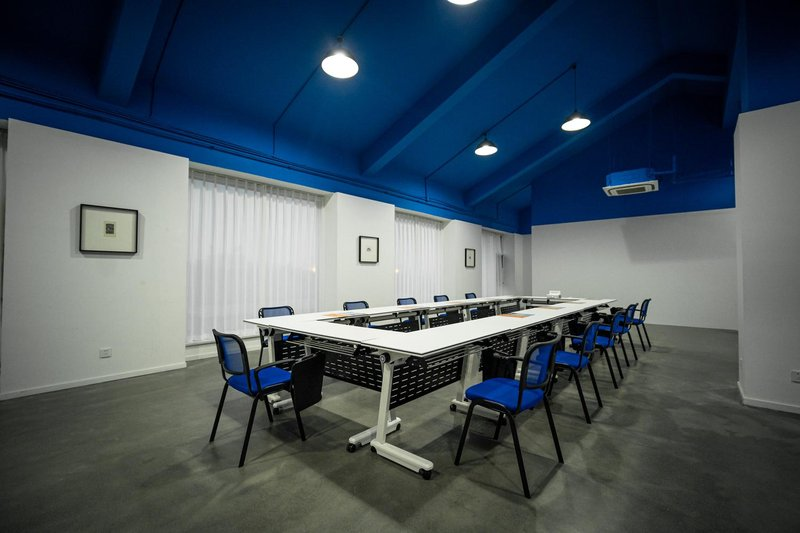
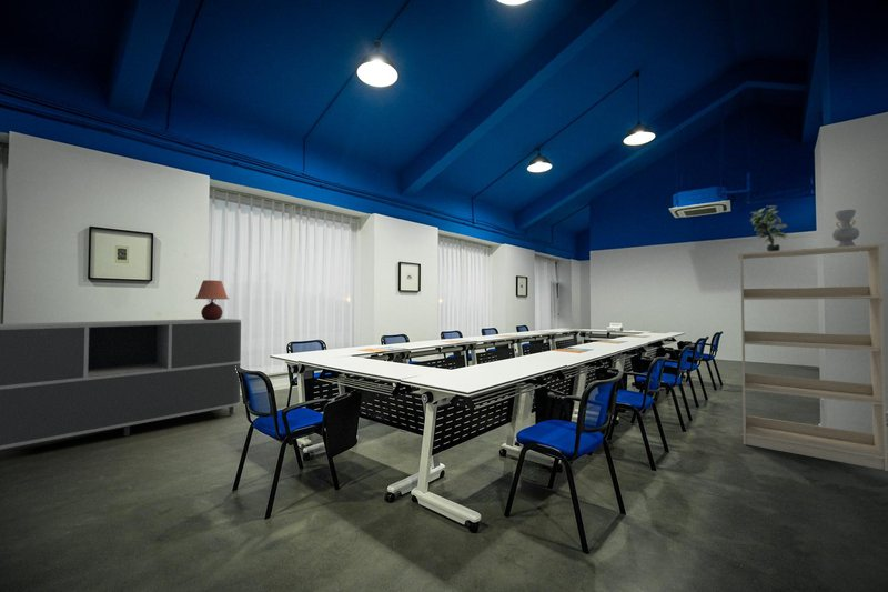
+ table lamp (212, 300)
+ decorative vase (845, 229)
+ sideboard (124, 375)
+ bookcase (805, 347)
+ potted plant (767, 229)
